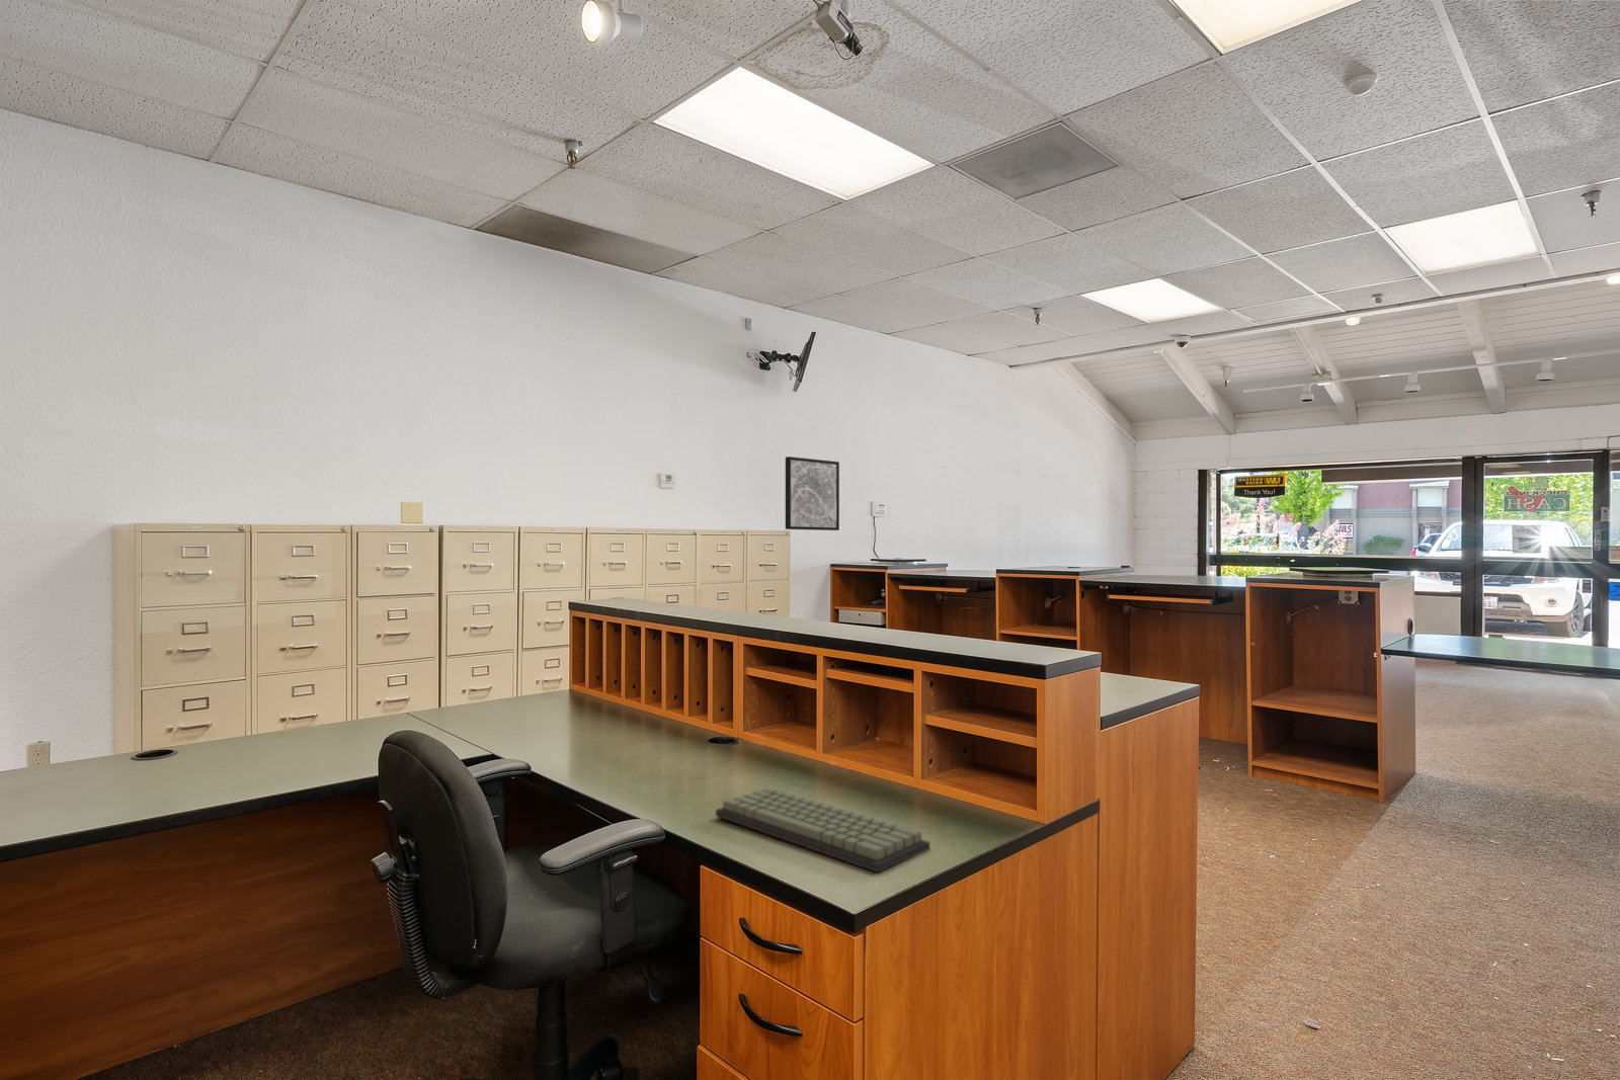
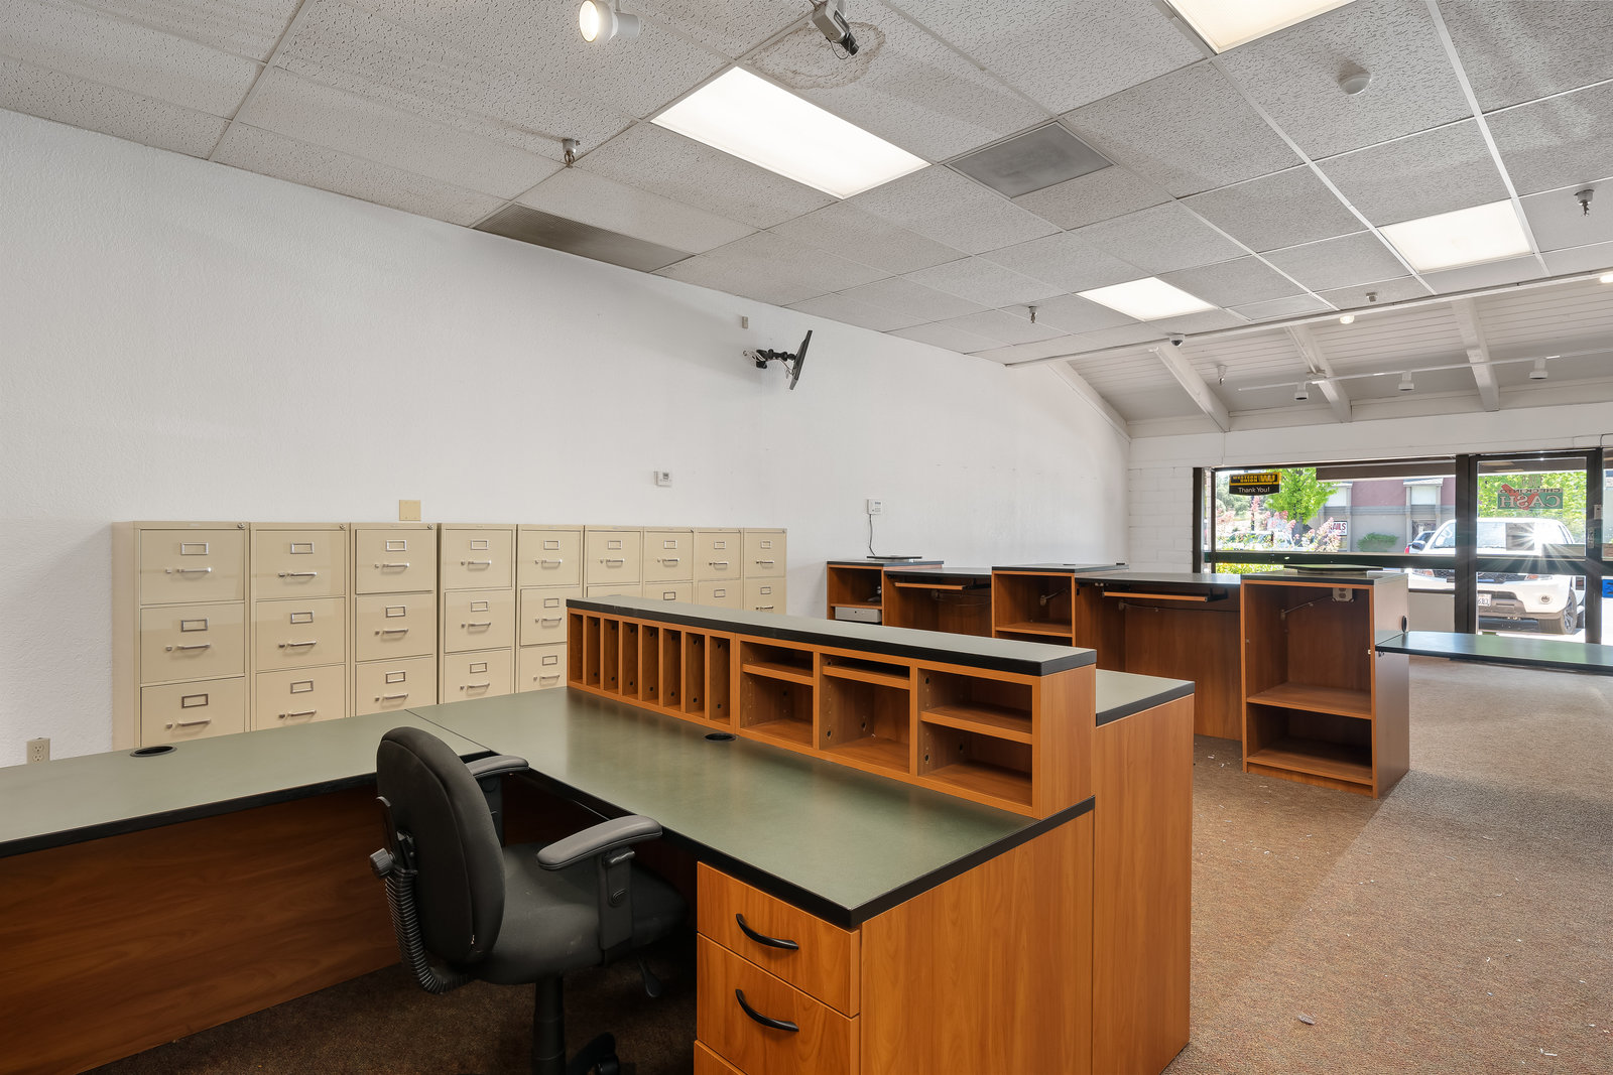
- keyboard (816, 823)
- wall art (812, 494)
